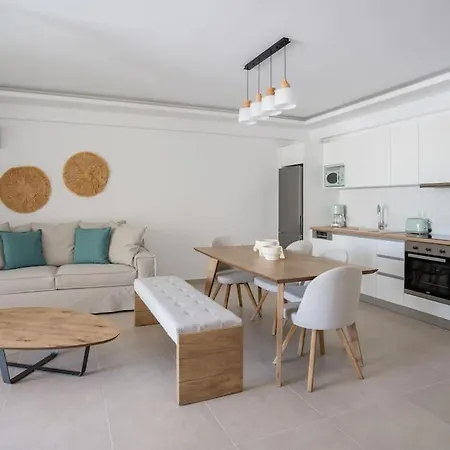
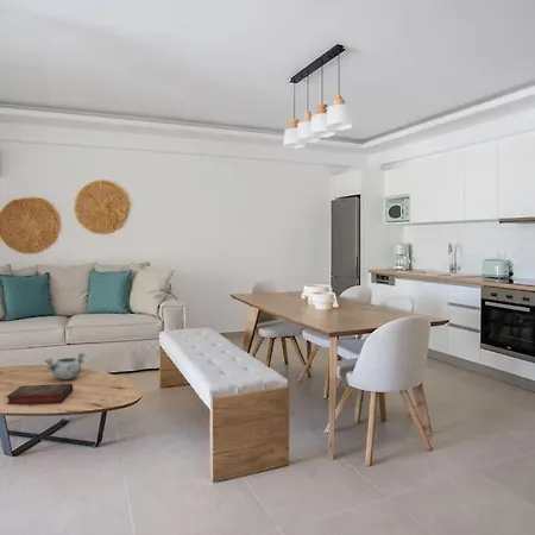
+ book (40, 394)
+ decorative bowl (67, 366)
